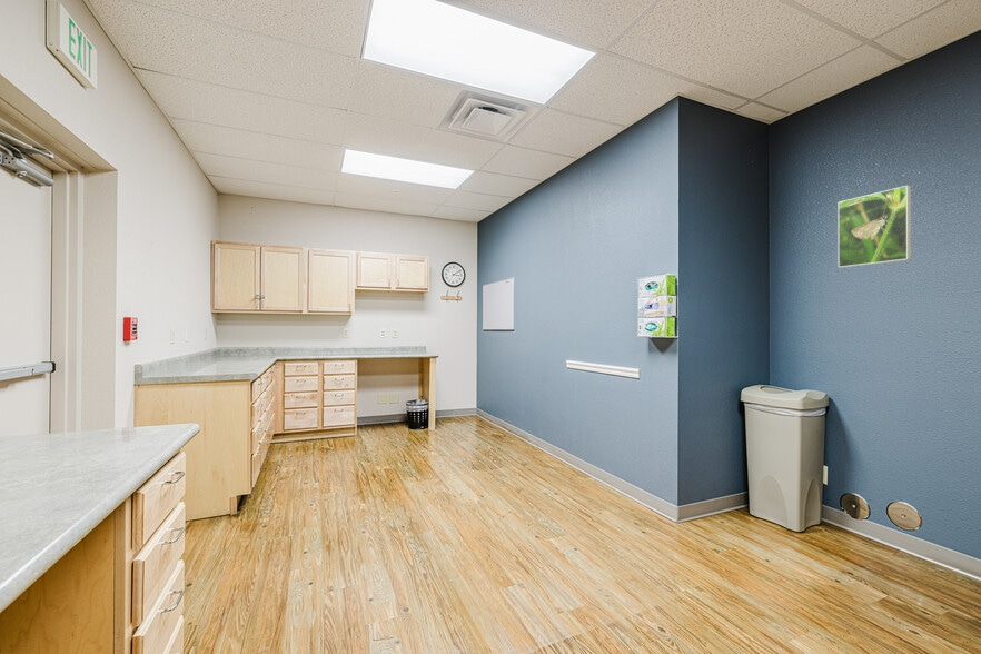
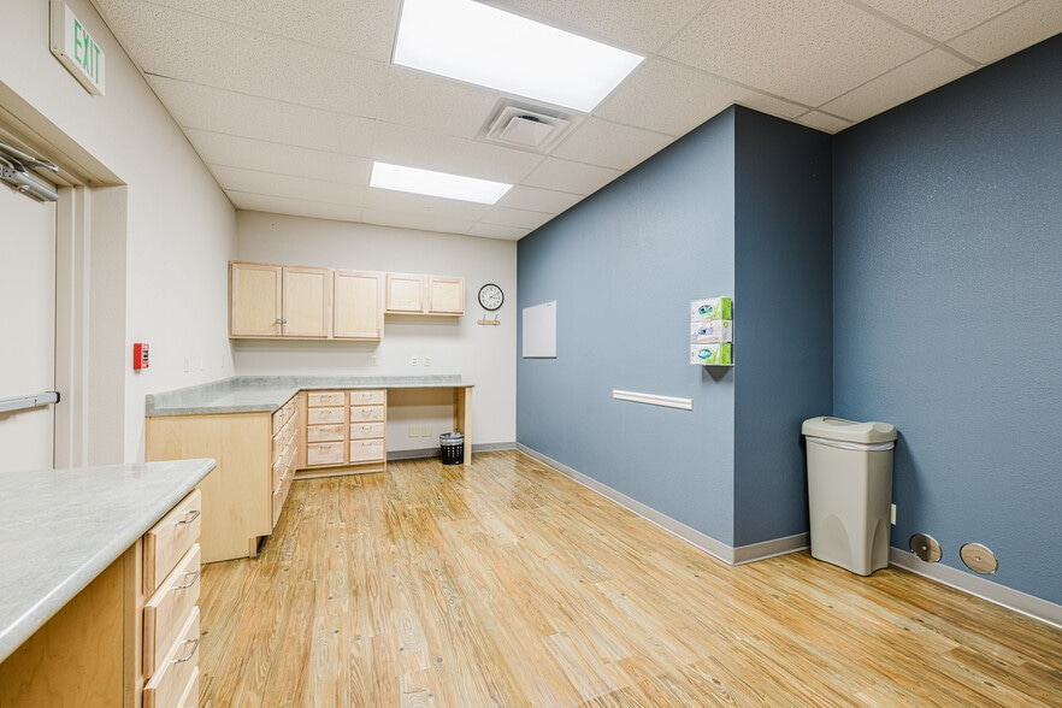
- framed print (872, 228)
